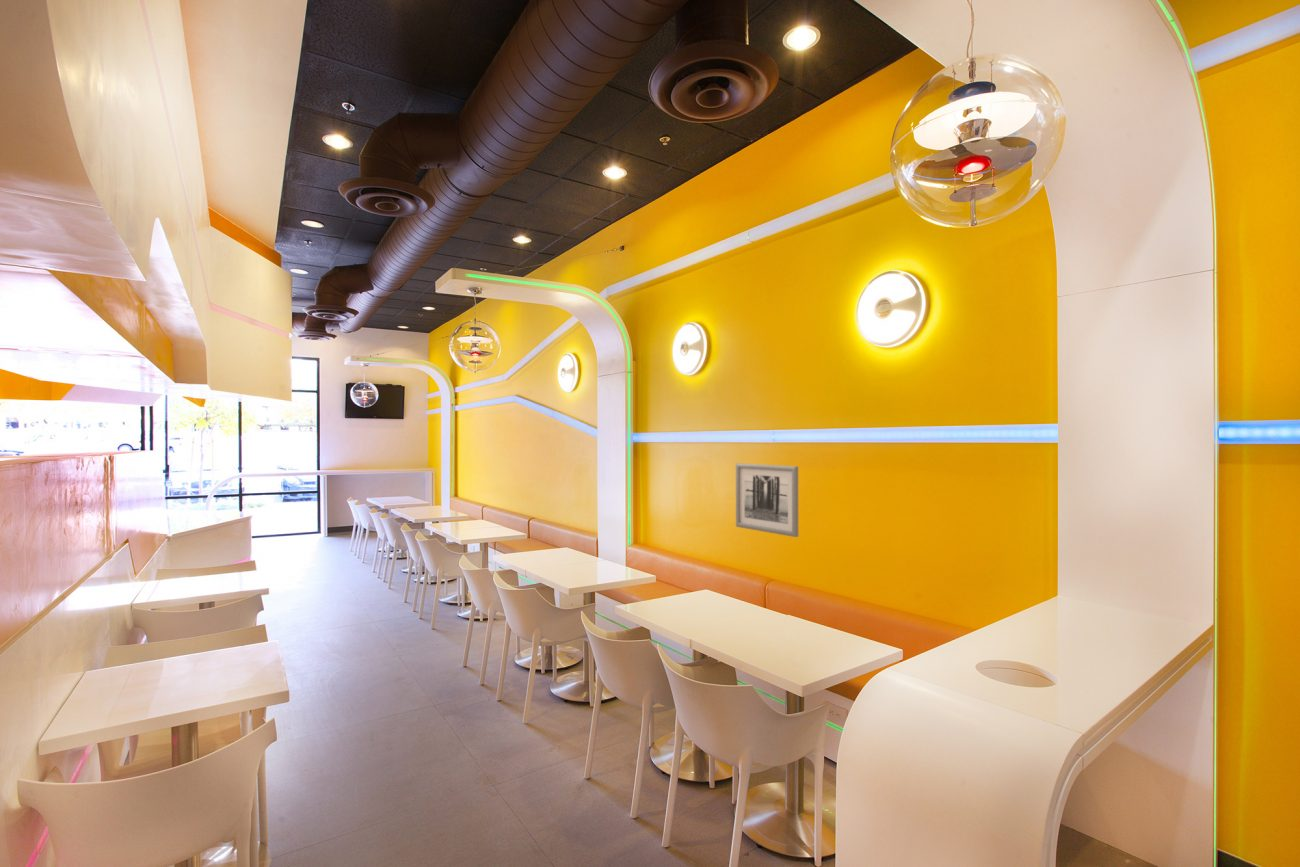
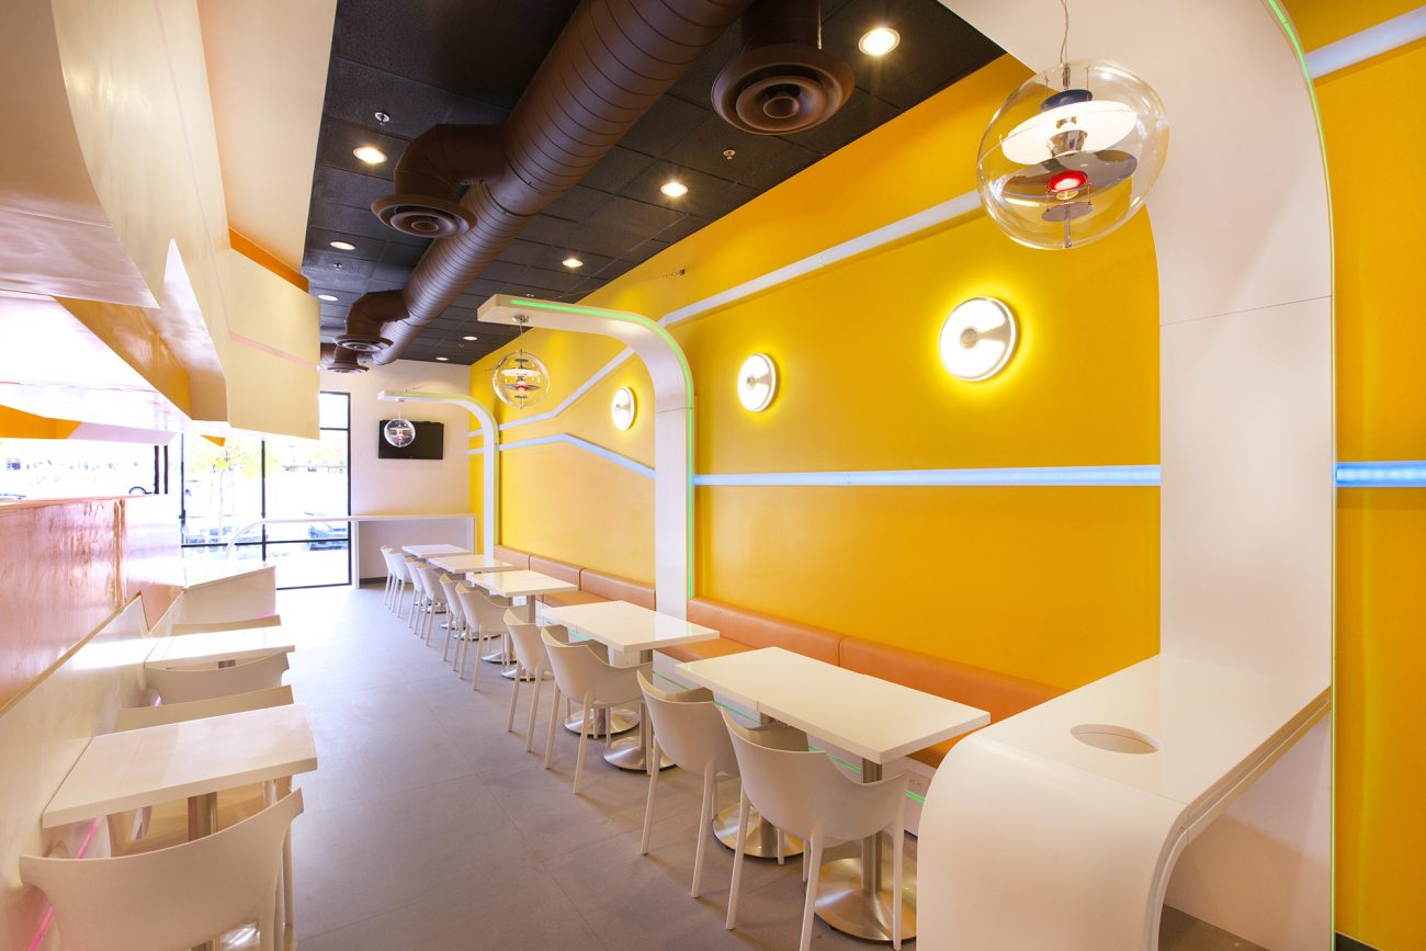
- wall art (765, 498)
